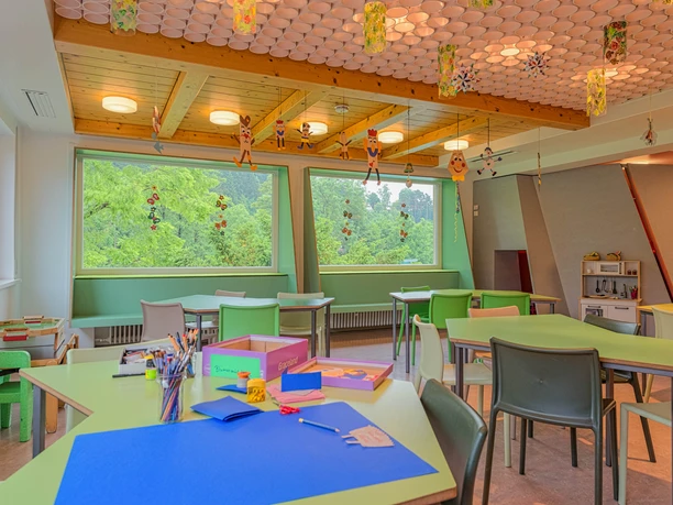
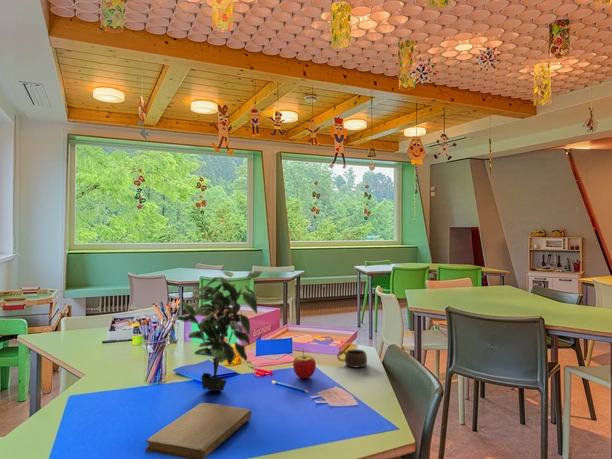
+ cup (352, 357)
+ notebook (202, 428)
+ potted plant (221, 328)
+ apple (304, 363)
